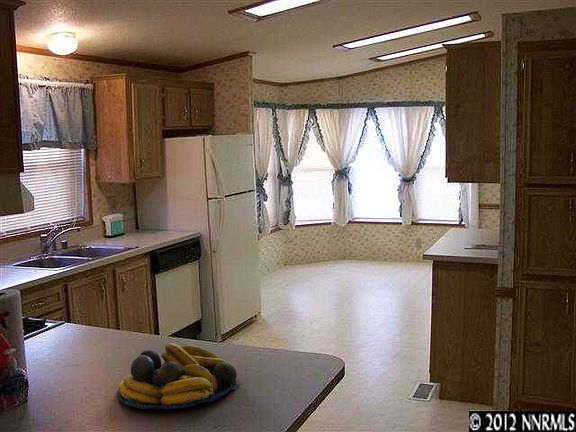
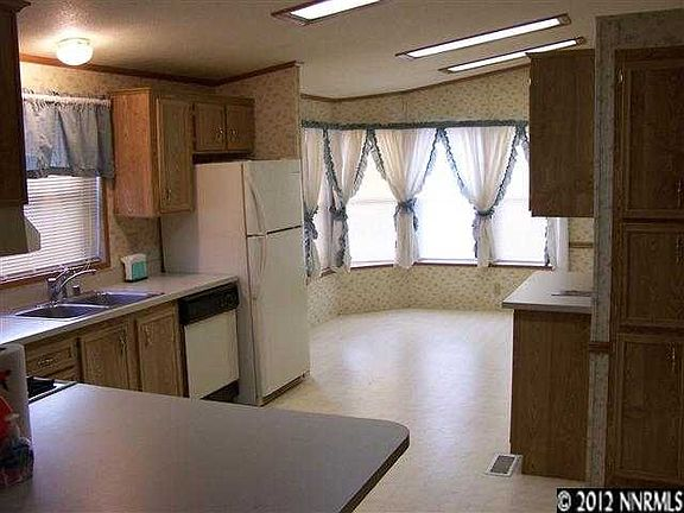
- fruit bowl (176, 367)
